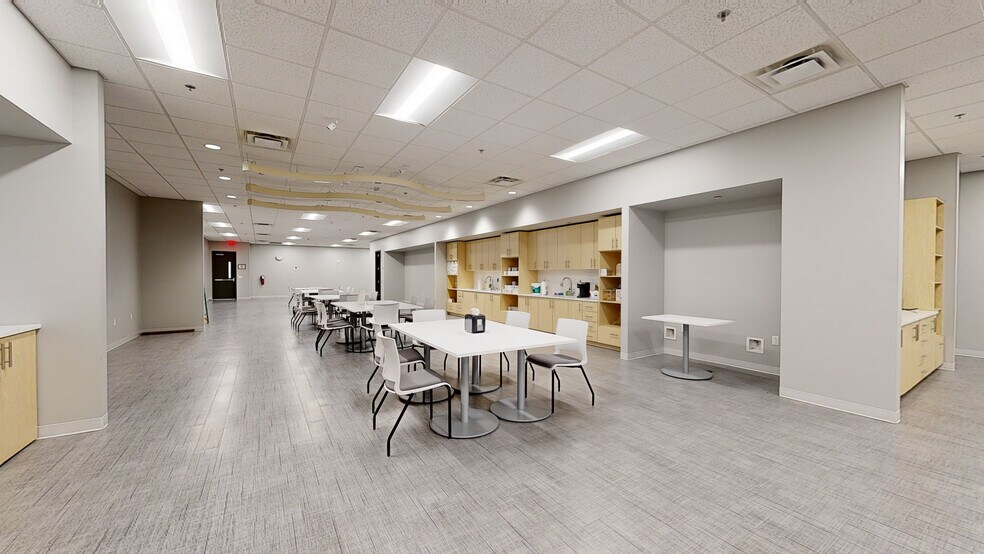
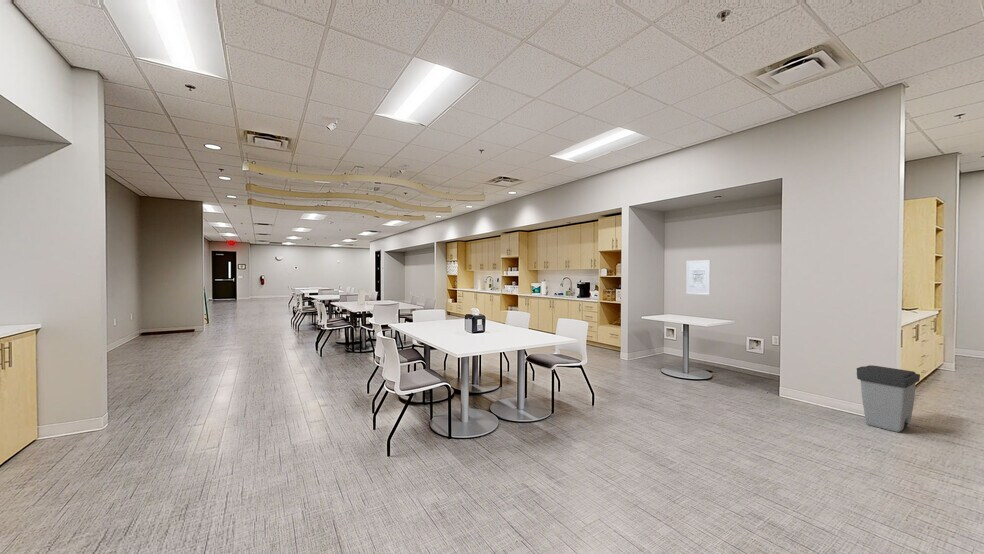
+ wall art (697, 277)
+ trash can (886, 397)
